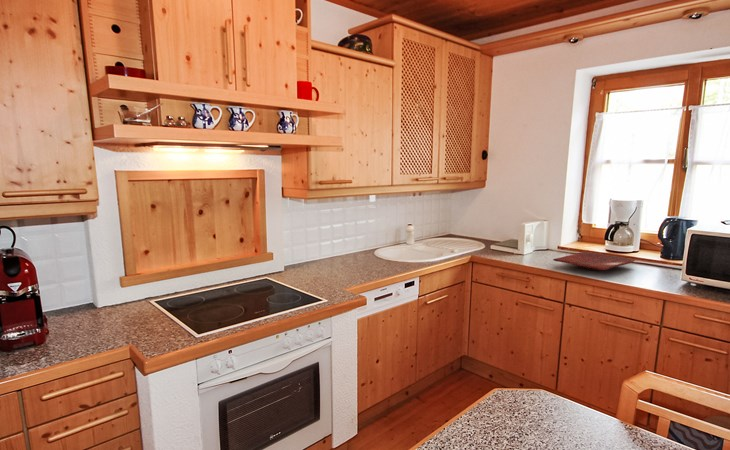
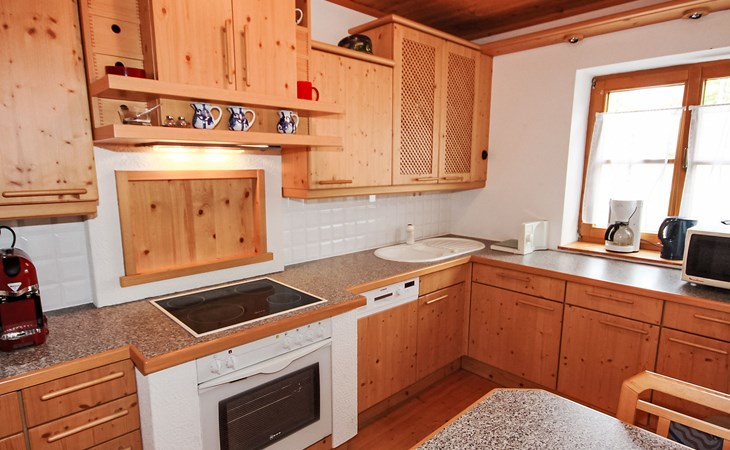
- cutting board (593, 263)
